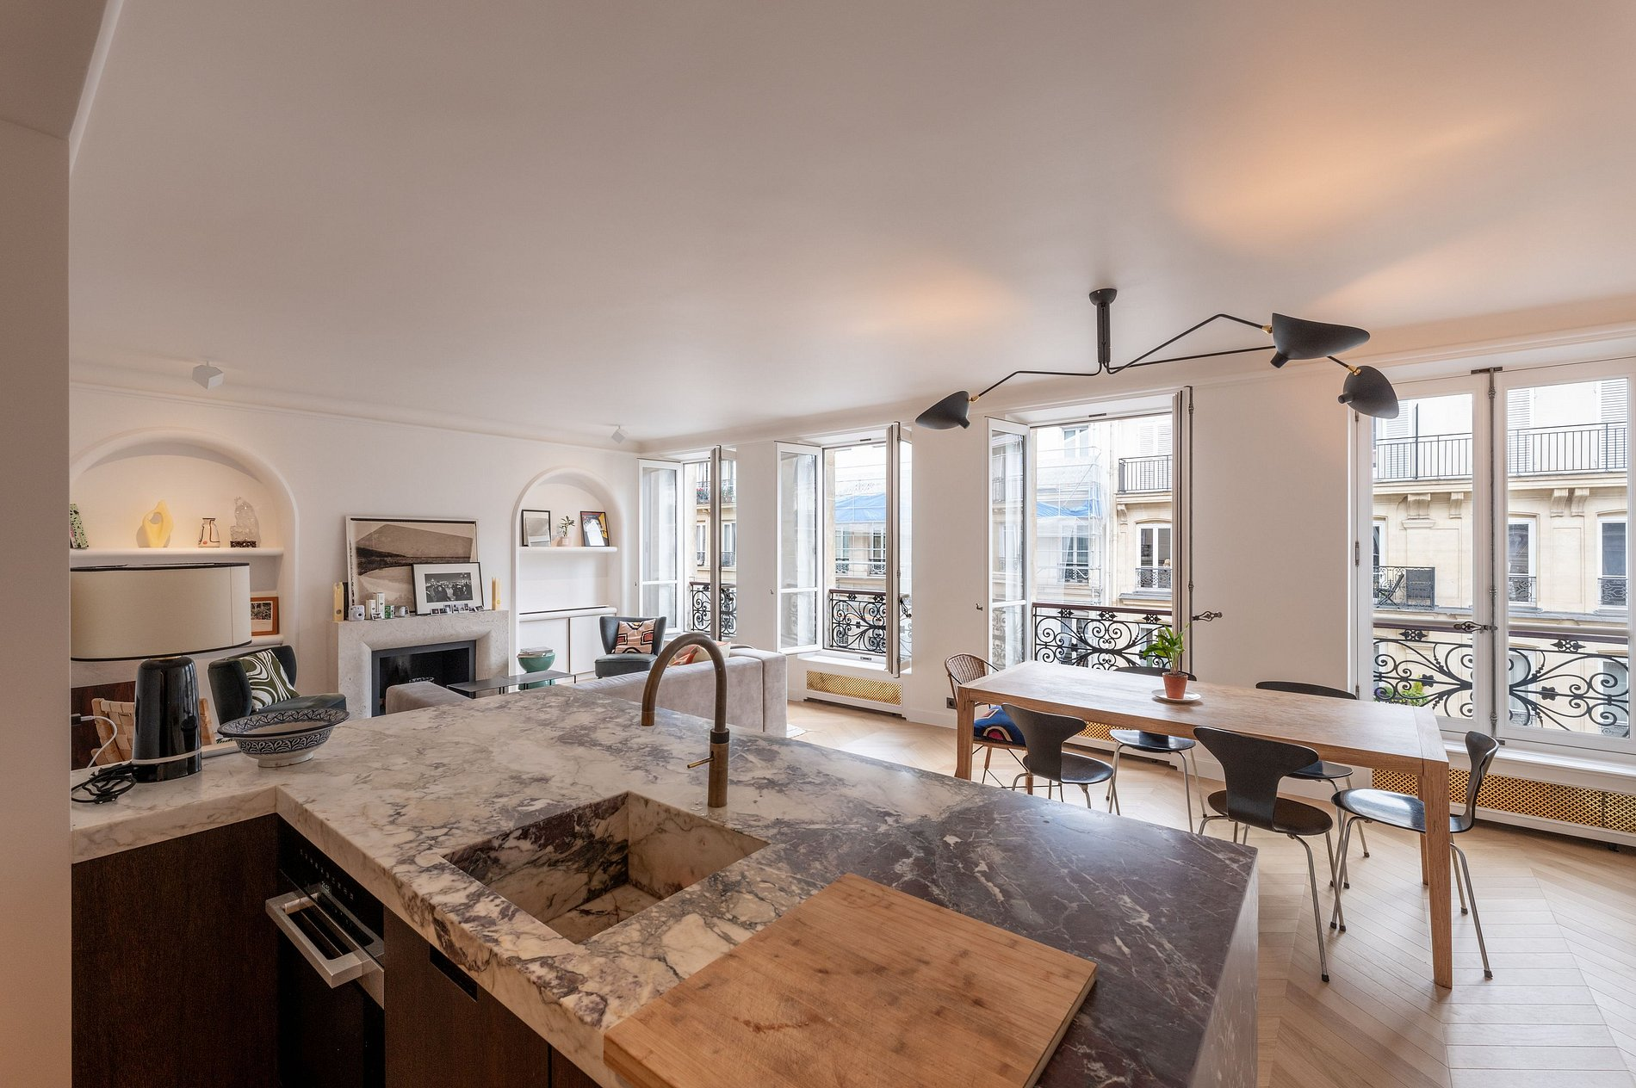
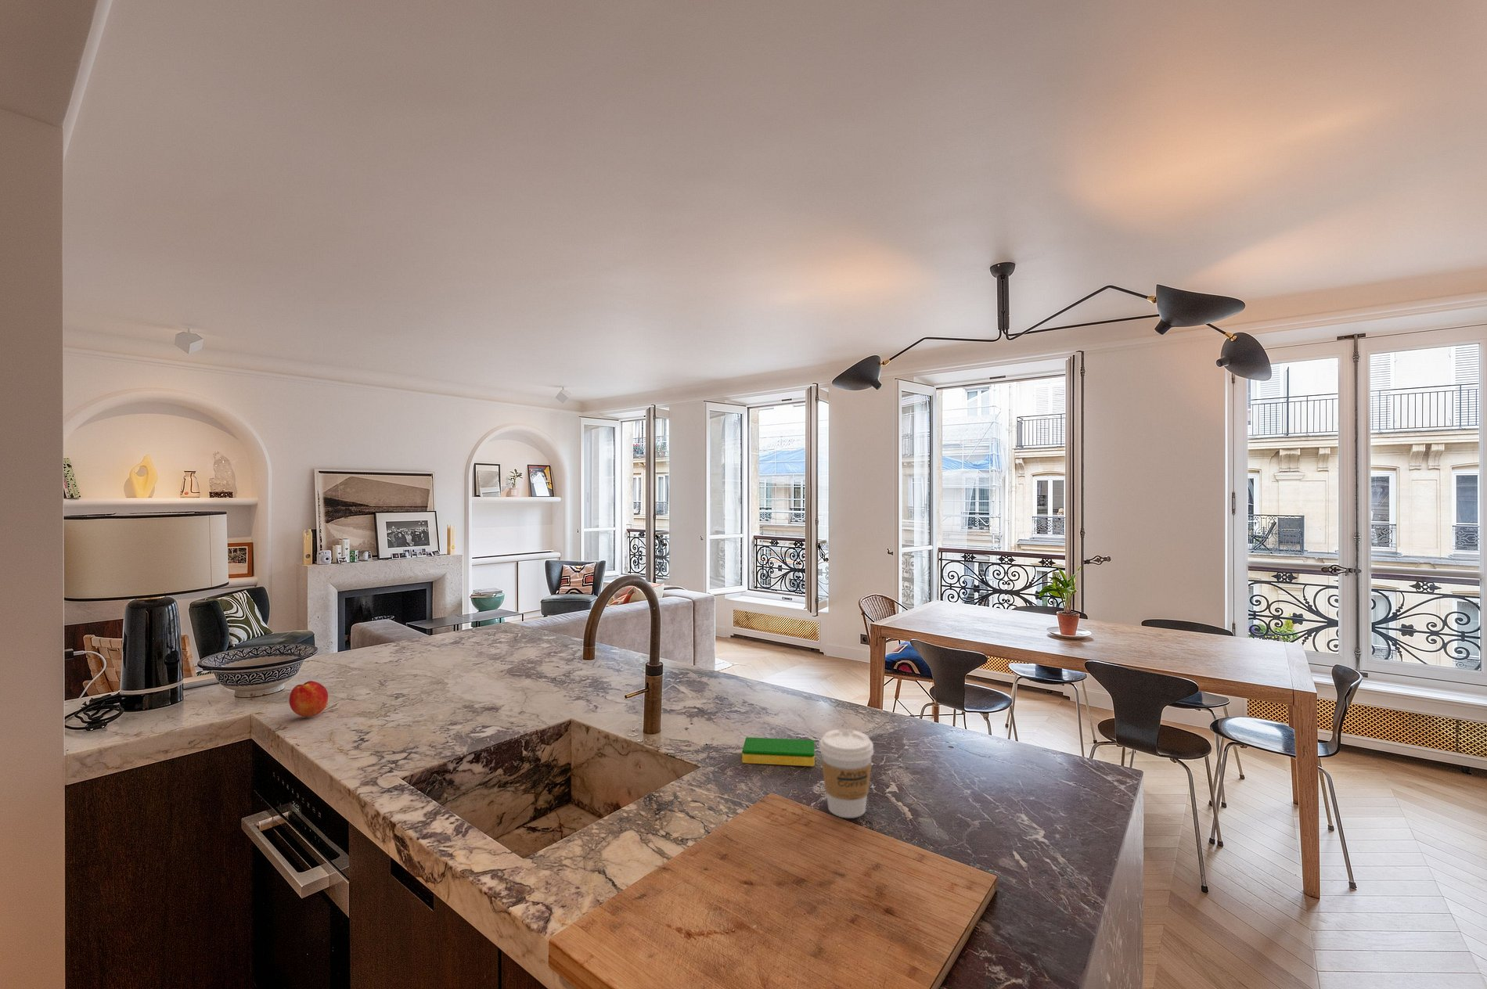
+ dish sponge (778, 752)
+ coffee cup (846, 773)
+ peach (308, 699)
